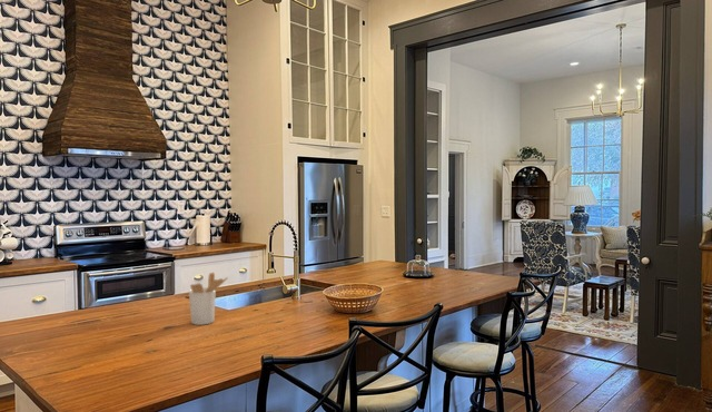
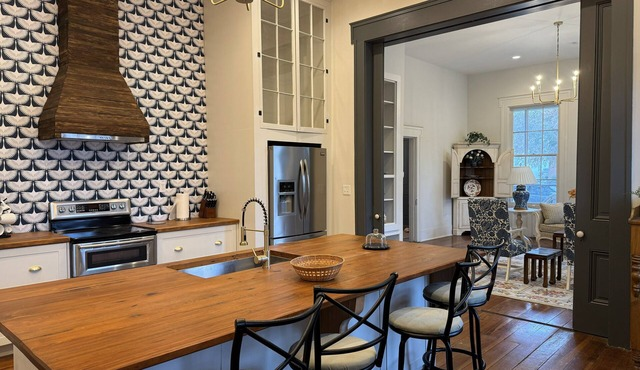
- utensil holder (208, 298)
